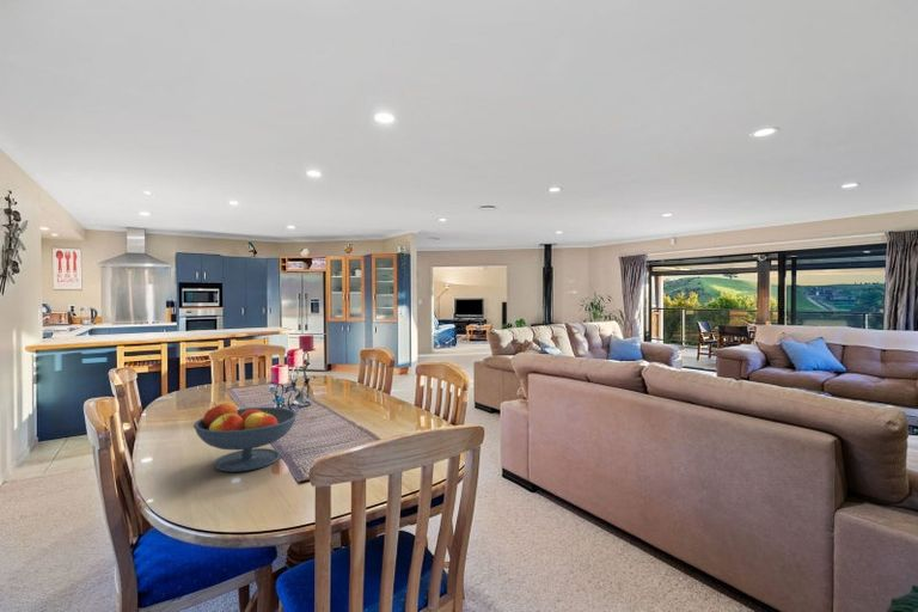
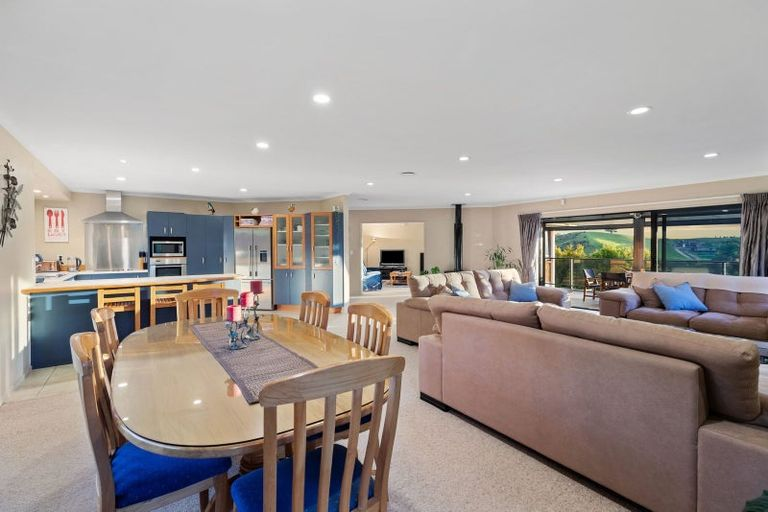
- fruit bowl (247, 432)
